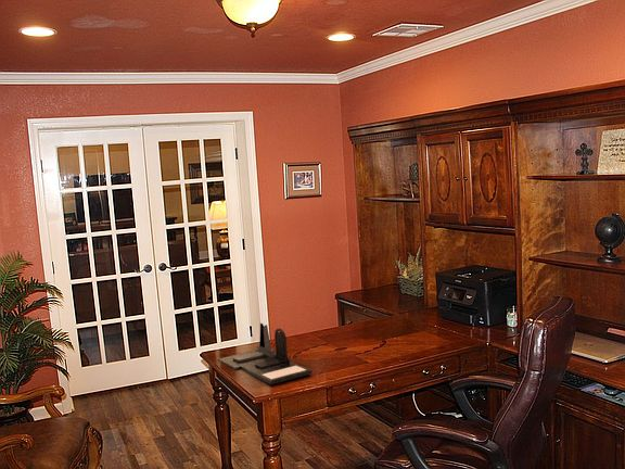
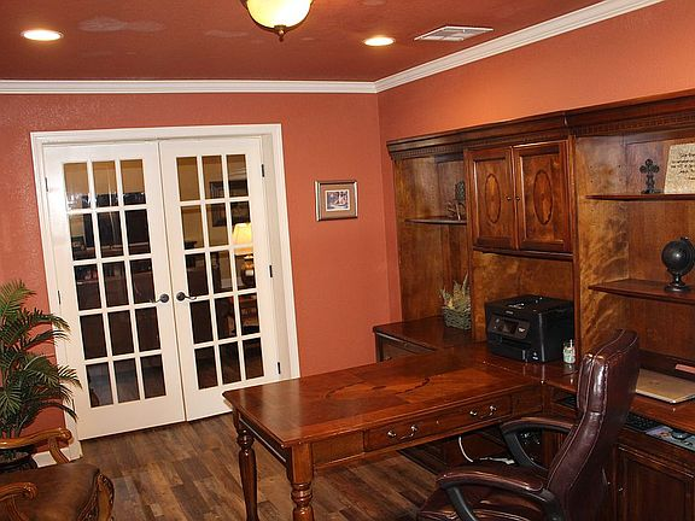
- desk organizer (264, 348)
